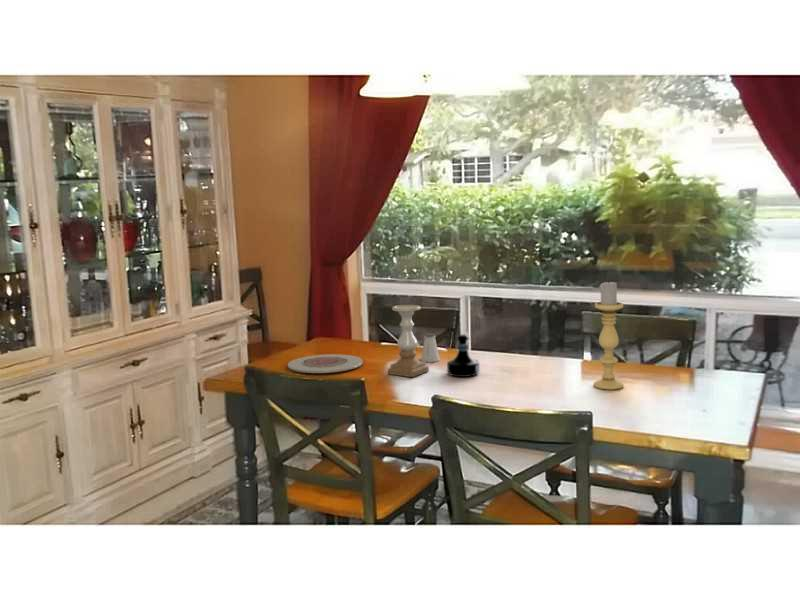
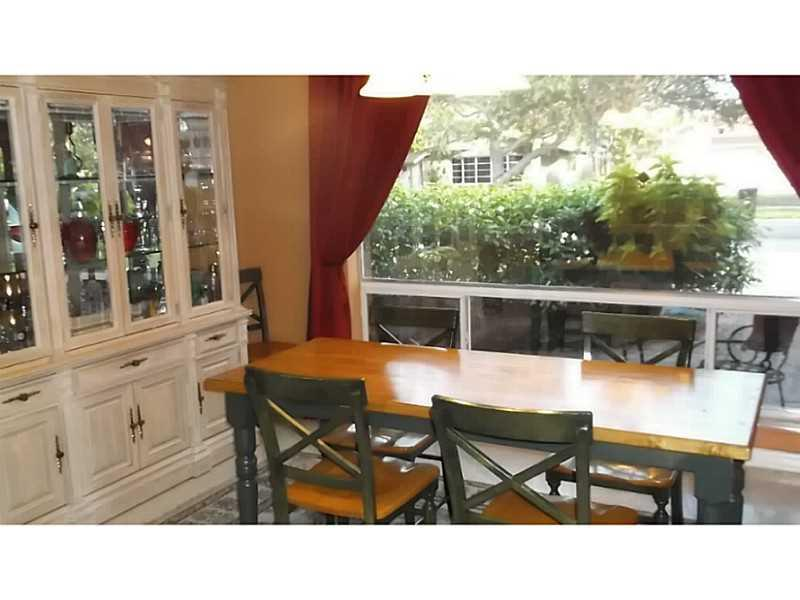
- candle holder (608, 333)
- tequila bottle (463, 354)
- candle holder (407, 339)
- saltshaker (430, 347)
- plate (325, 362)
